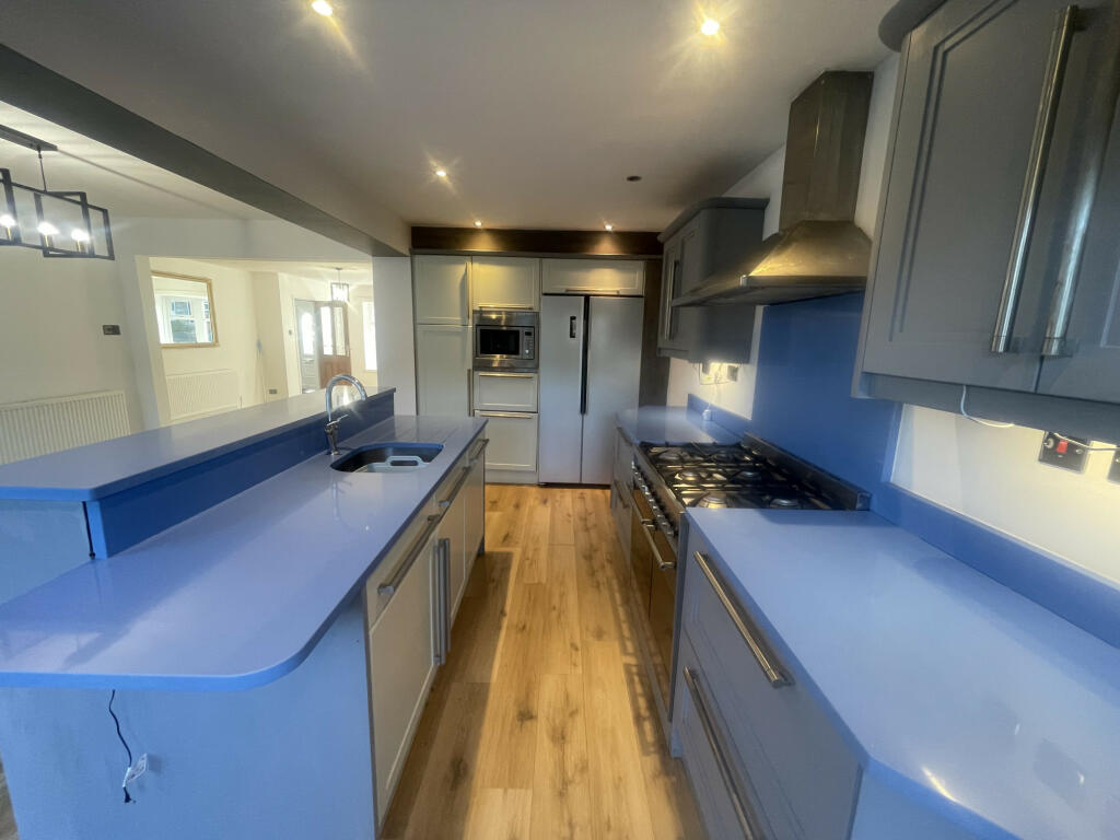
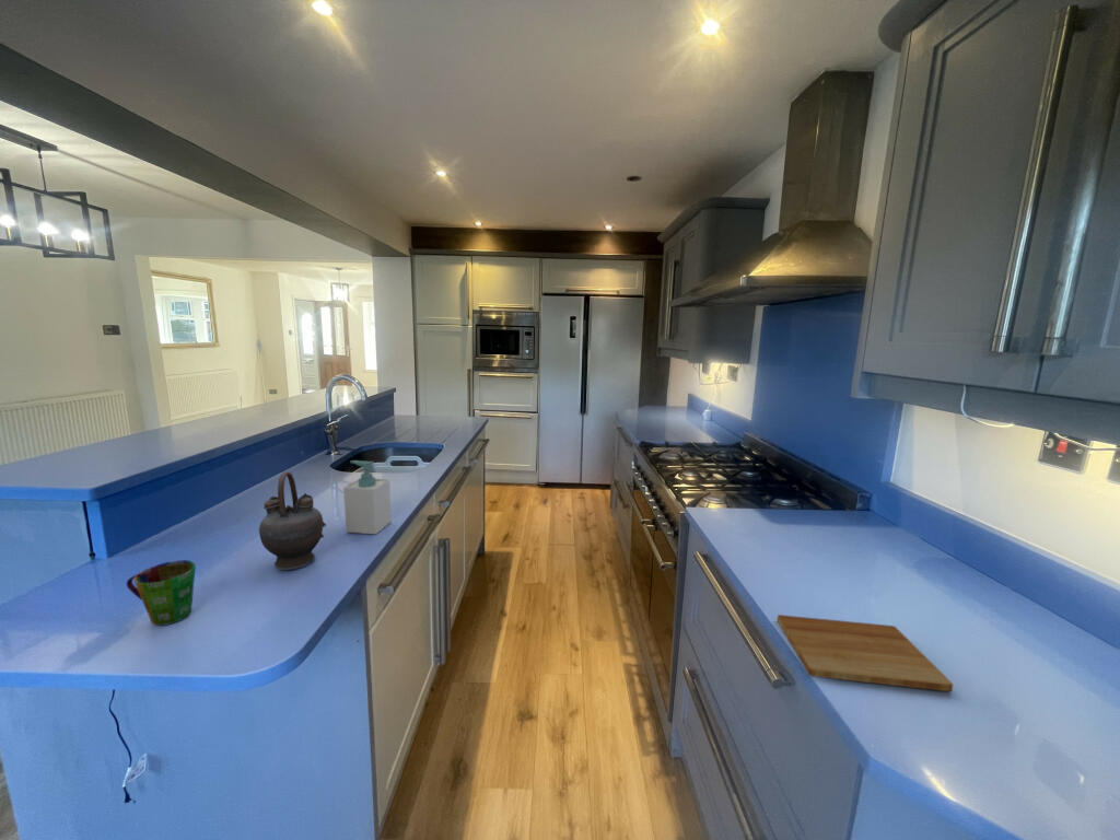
+ cutting board (855, 649)
+ cup (161, 594)
+ soap bottle (366, 494)
+ teapot (294, 515)
